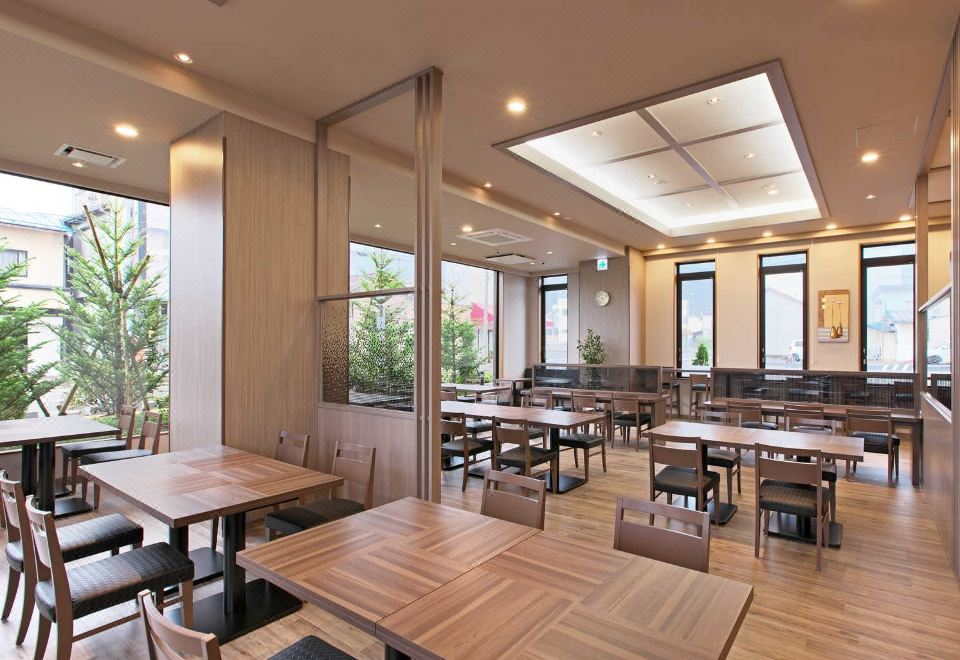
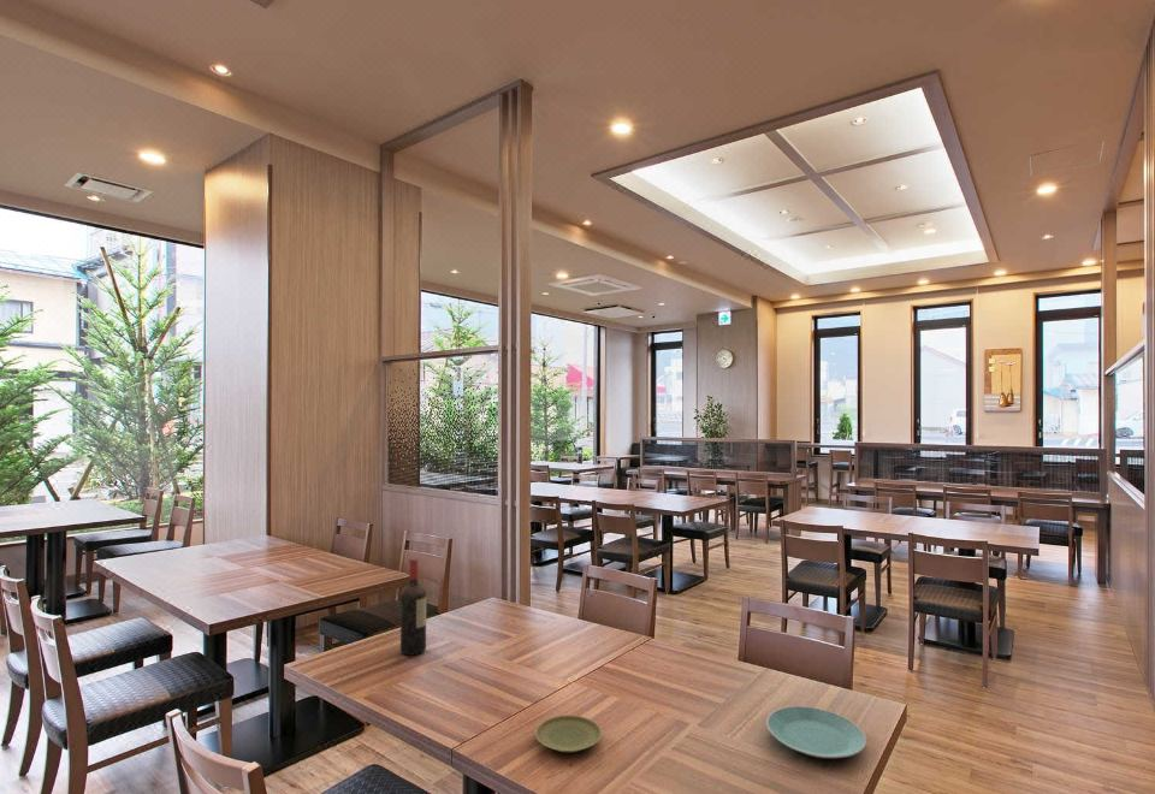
+ plate (815, 734)
+ plate (568, 735)
+ wine bottle (413, 604)
